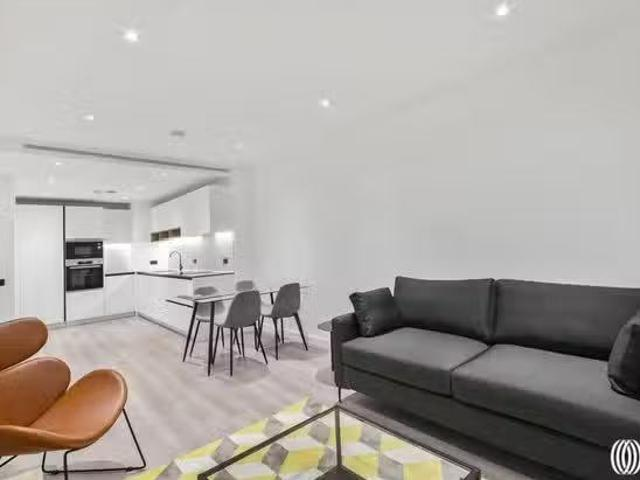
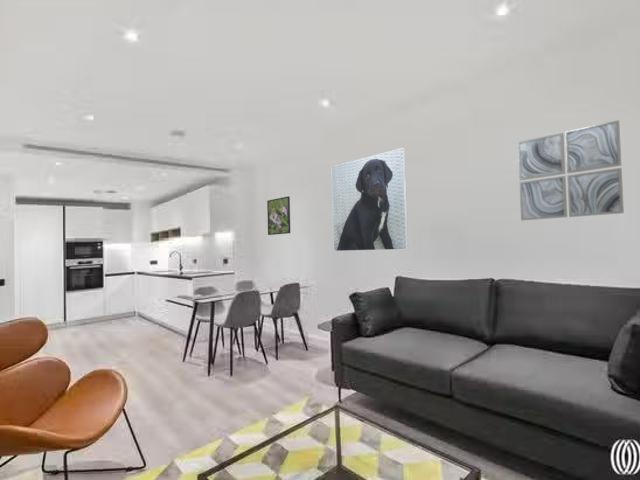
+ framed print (366, 204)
+ wall art (567, 175)
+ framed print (278, 216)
